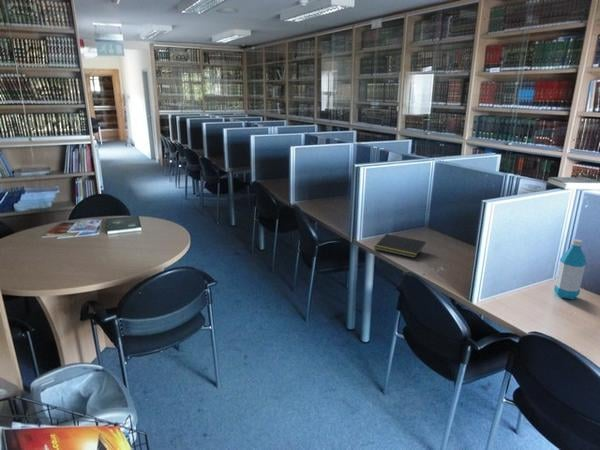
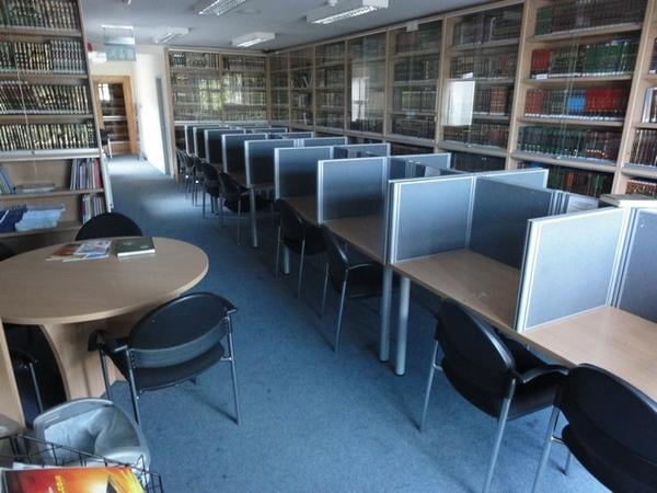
- notepad (399, 245)
- water bottle (571, 268)
